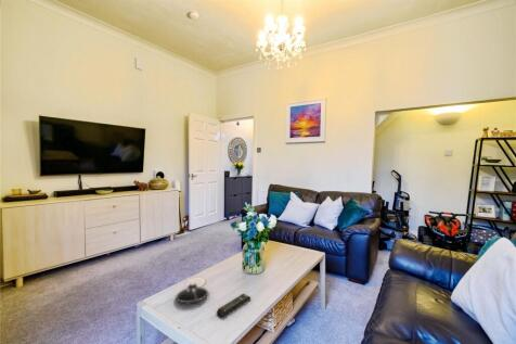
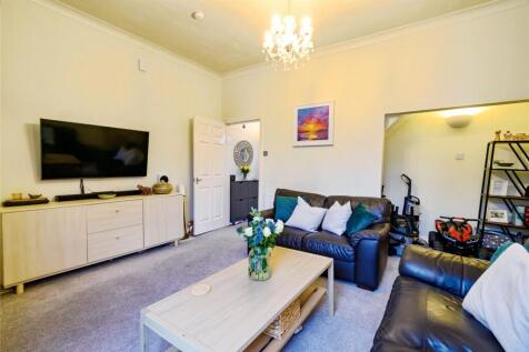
- remote control (234, 304)
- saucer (192, 290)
